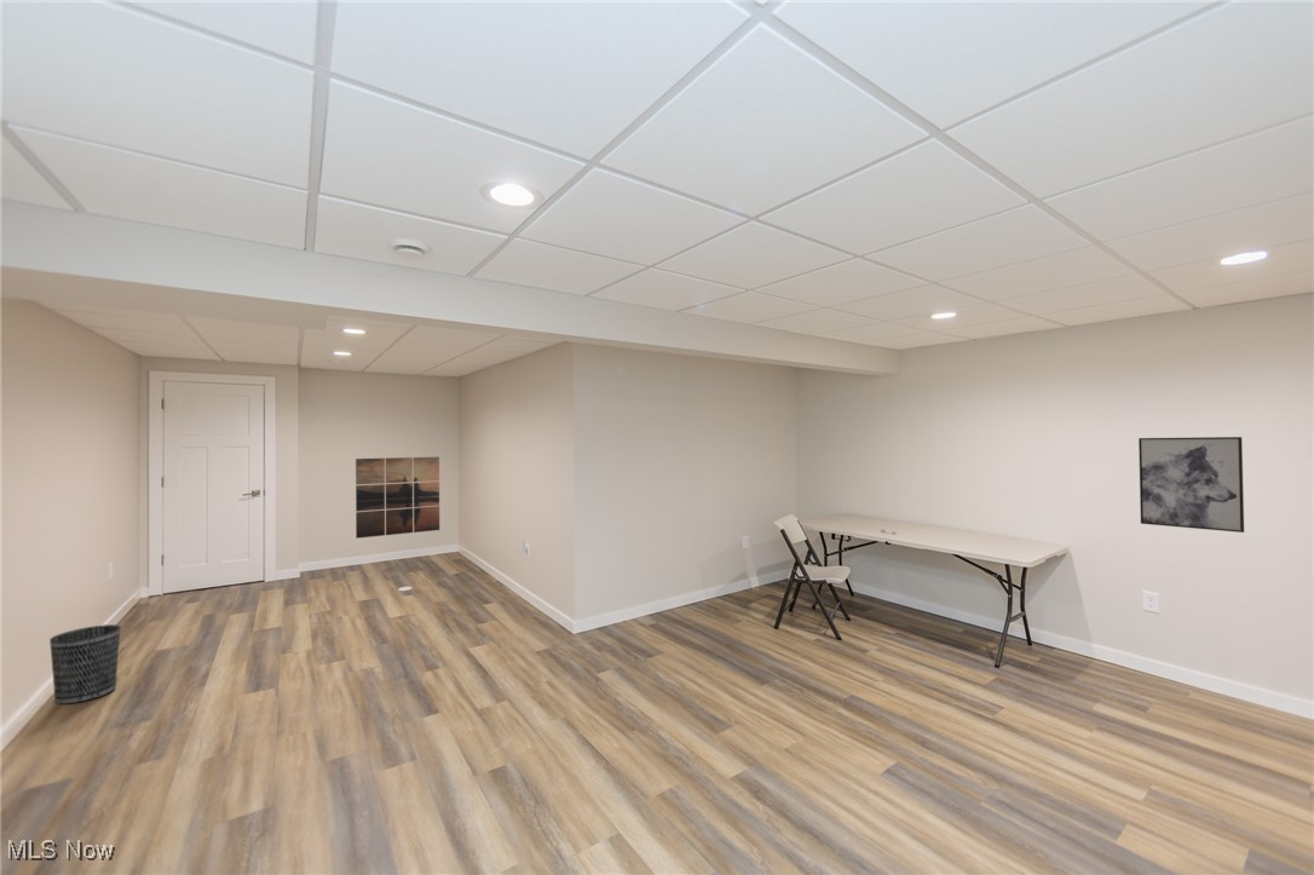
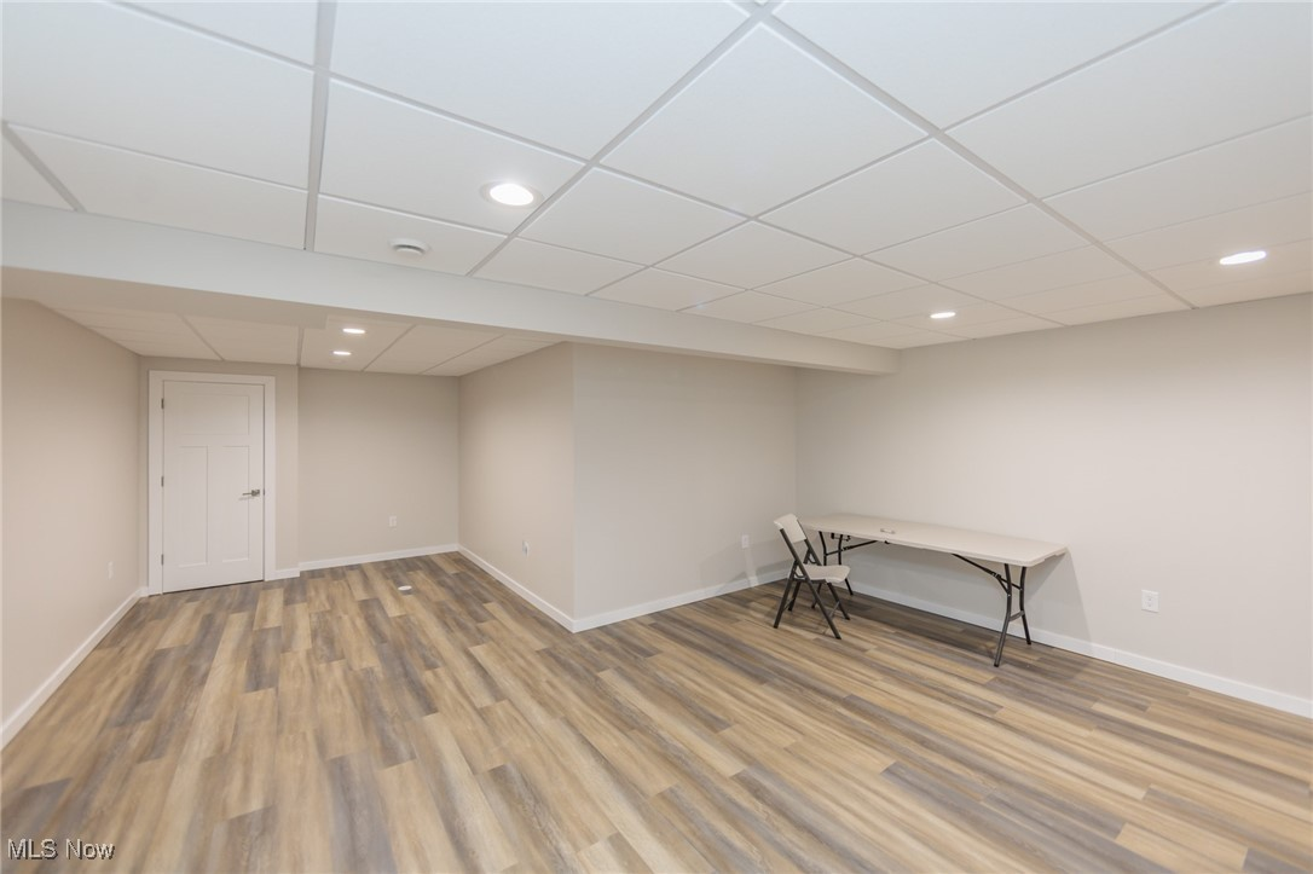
- wastebasket (86, 663)
- wall art (1188, 482)
- wall art (399, 495)
